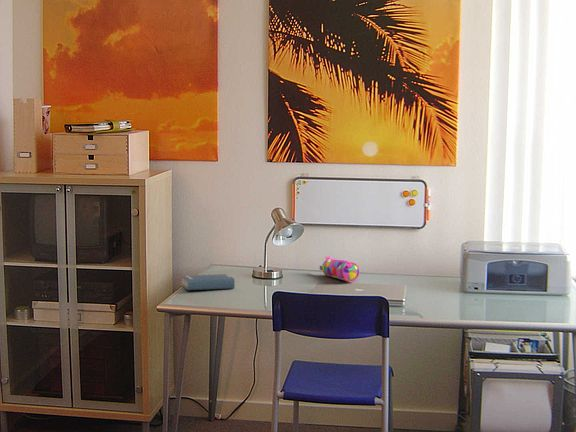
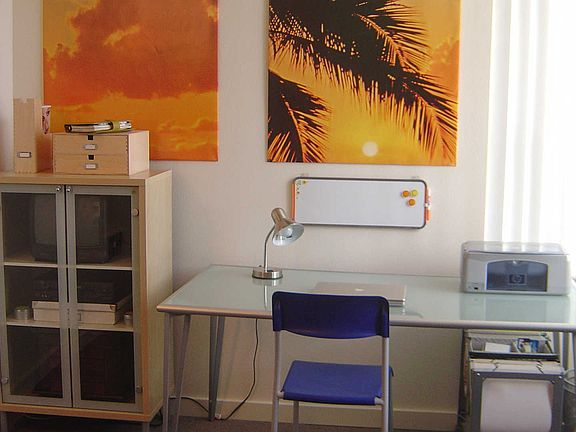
- hardback book (207, 282)
- pencil case (339, 268)
